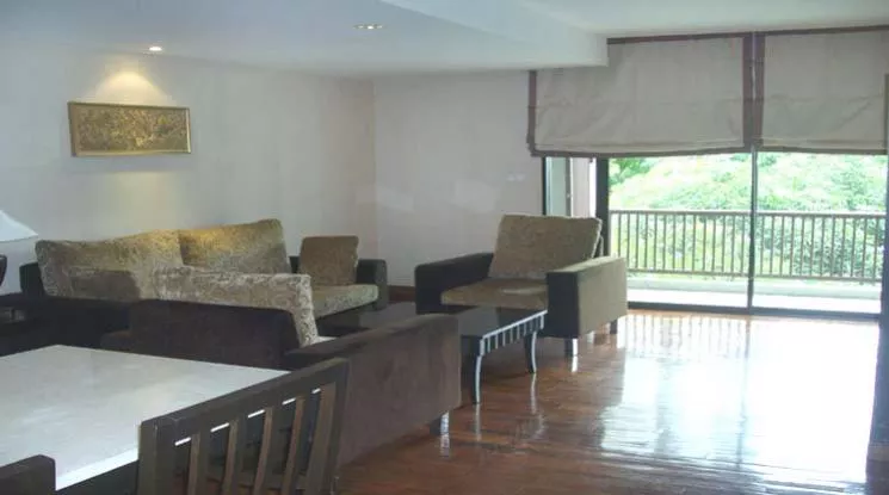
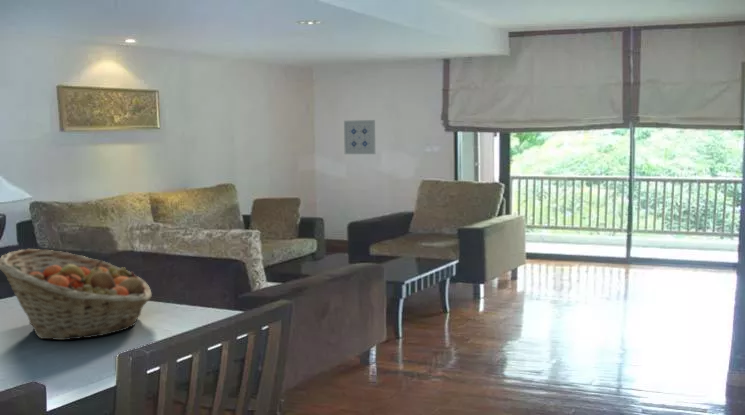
+ fruit basket (78, 288)
+ wall art (359, 137)
